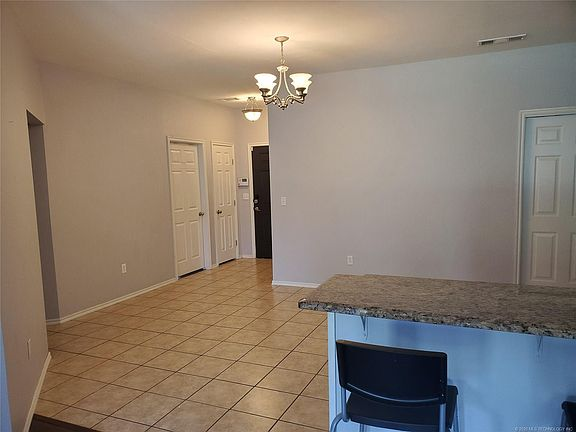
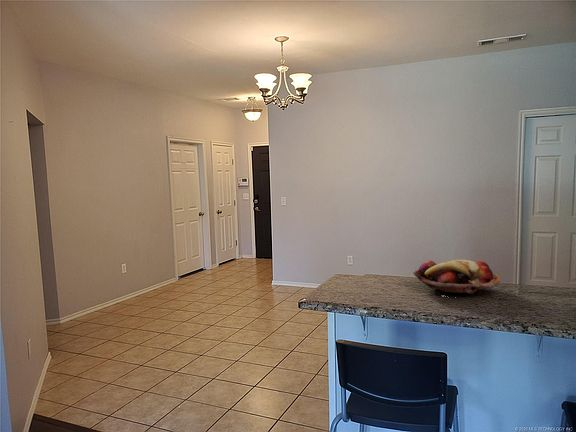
+ fruit basket (457, 274)
